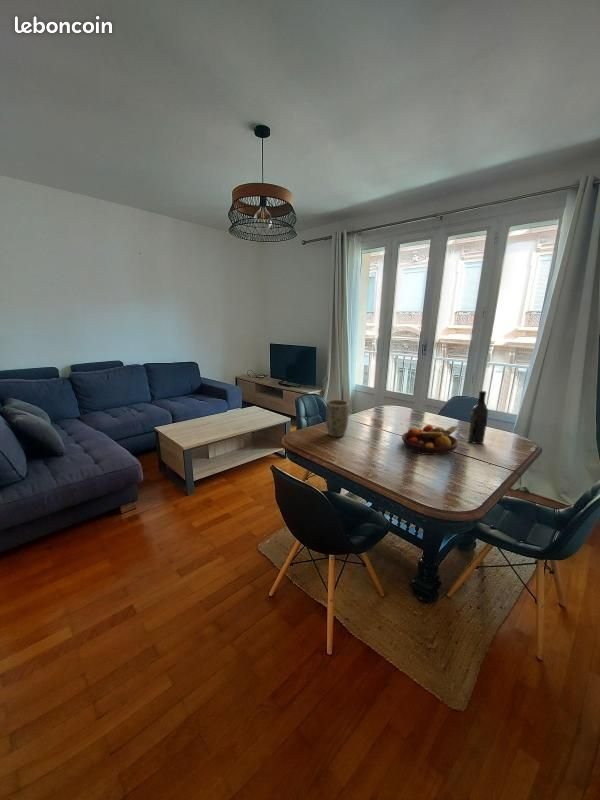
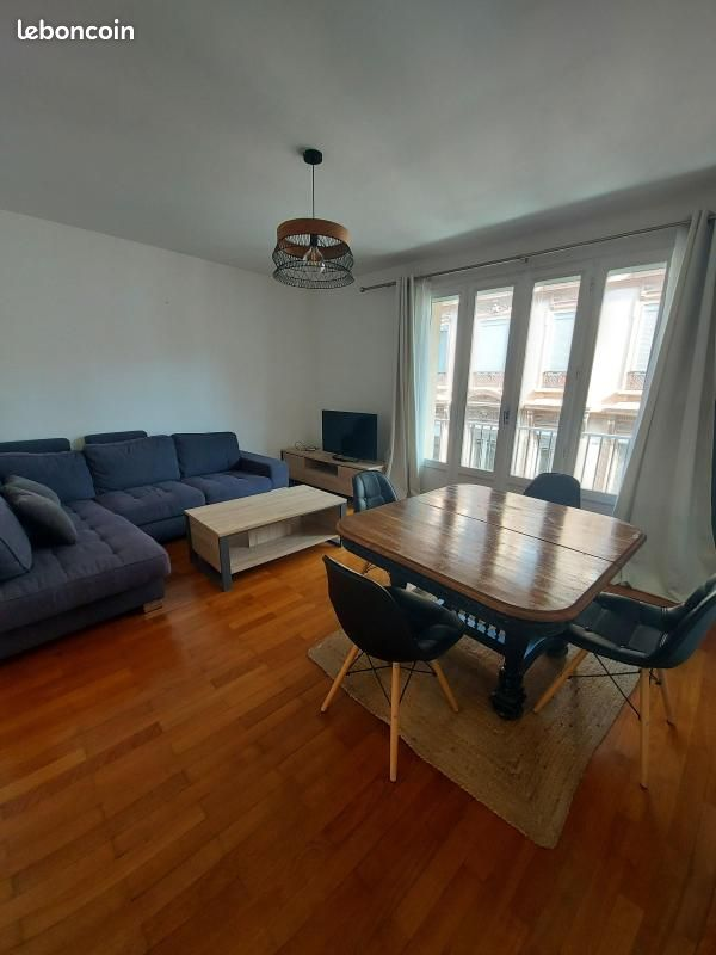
- wine bottle (479, 417)
- plant pot (337, 418)
- fruit bowl (429, 436)
